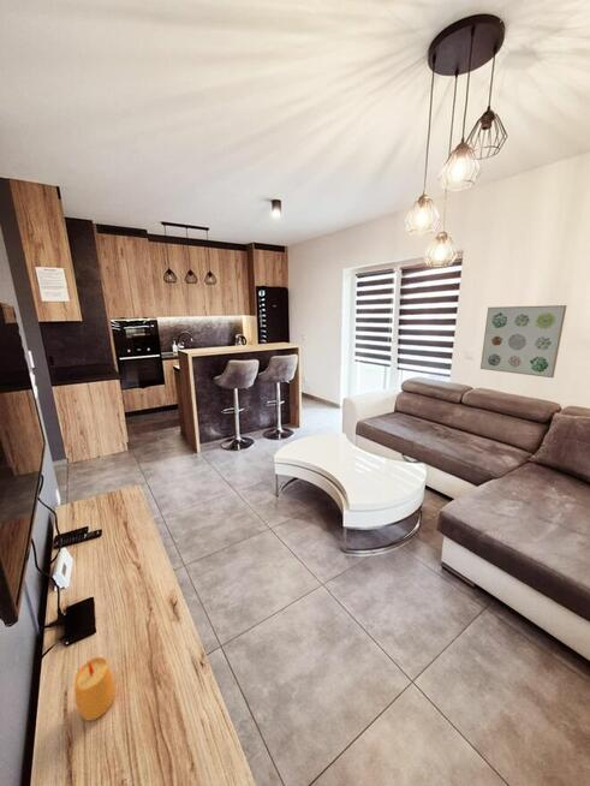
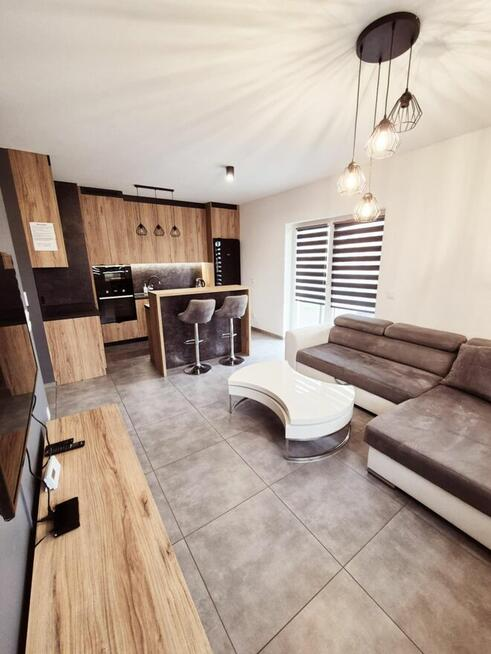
- candle (93, 683)
- wall art (518, 340)
